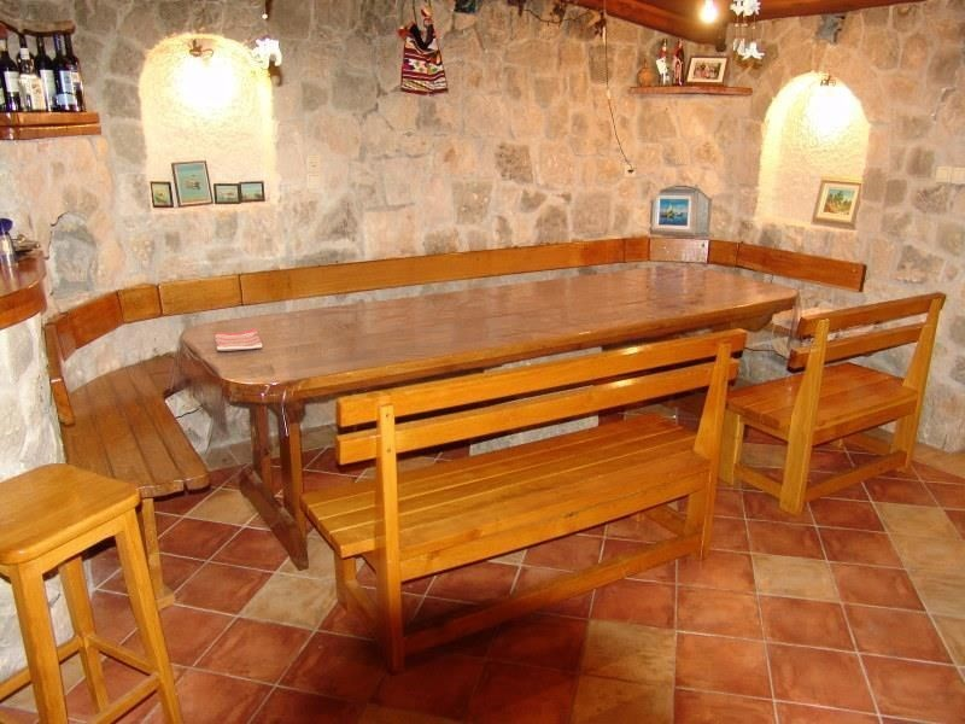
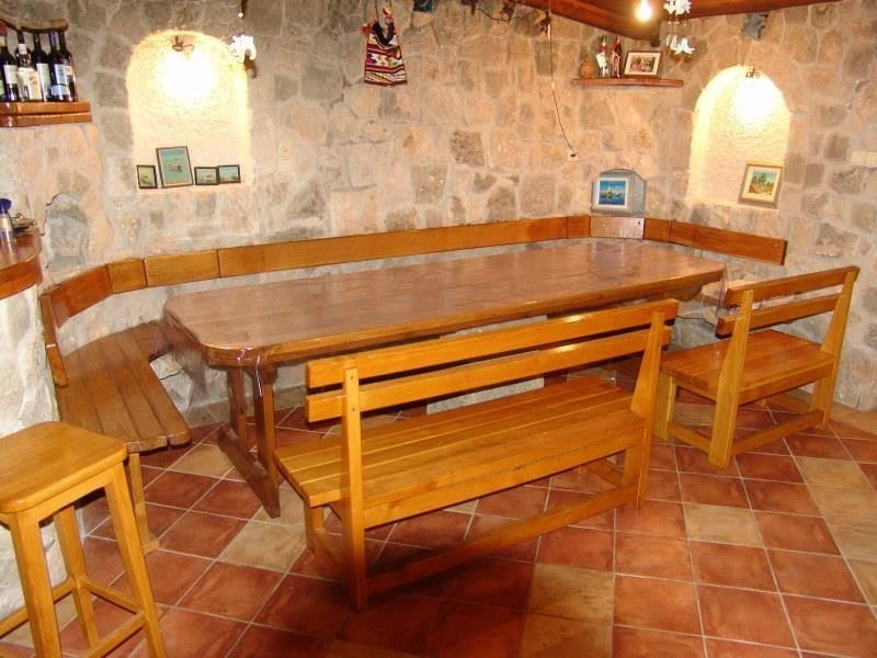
- dish towel (238, 339)
